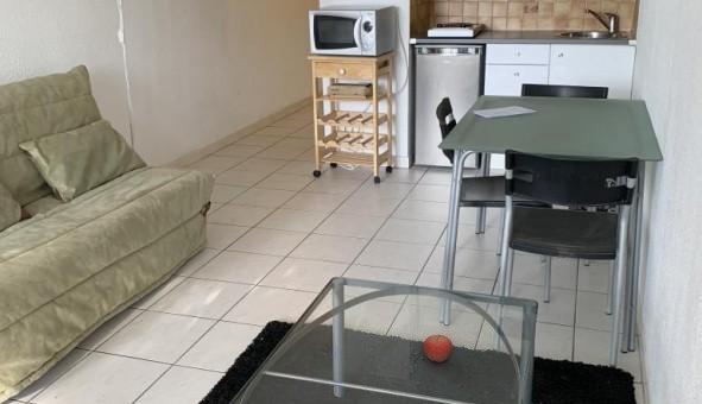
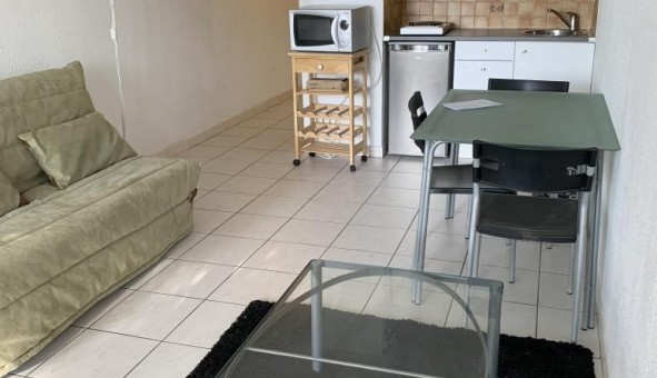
- fruit (437, 346)
